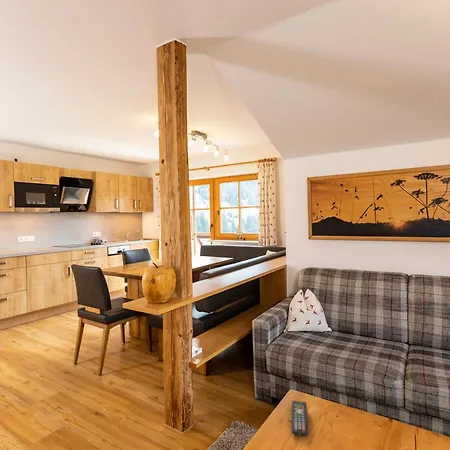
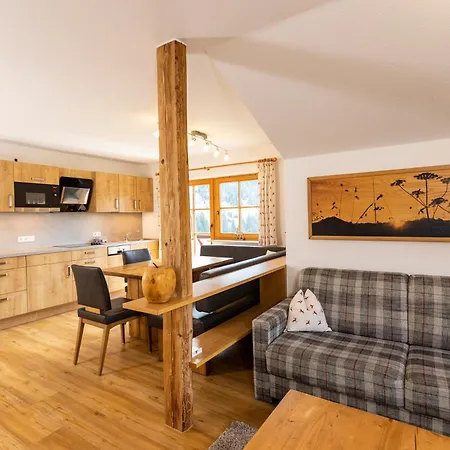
- remote control (299, 416)
